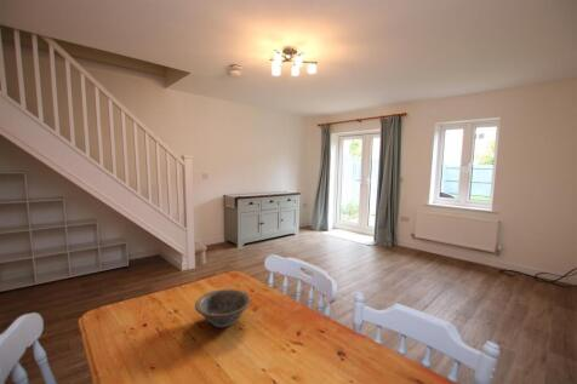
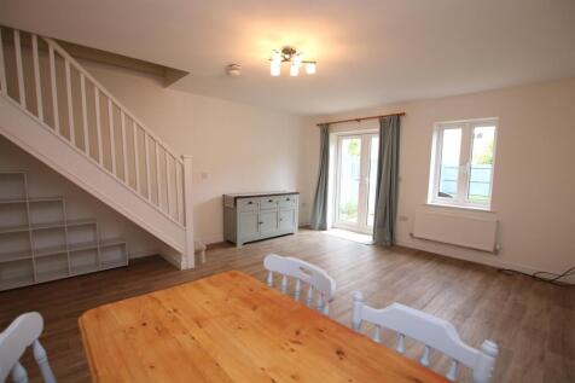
- decorative bowl (223, 310)
